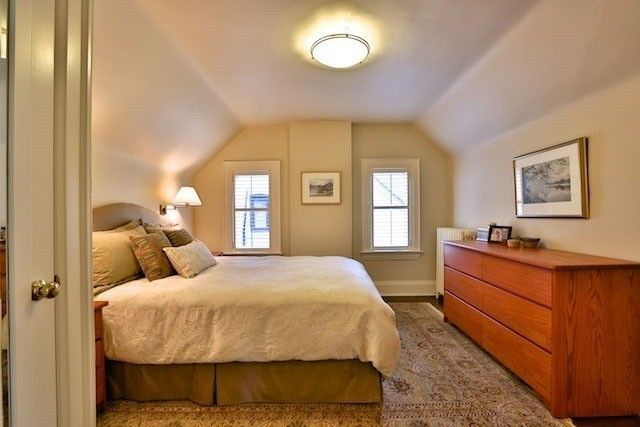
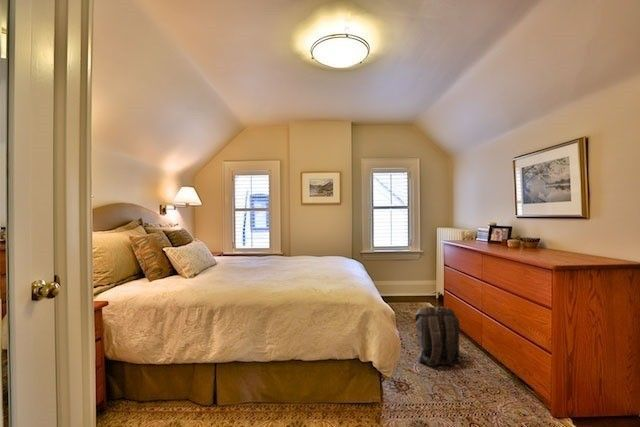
+ backpack (438, 333)
